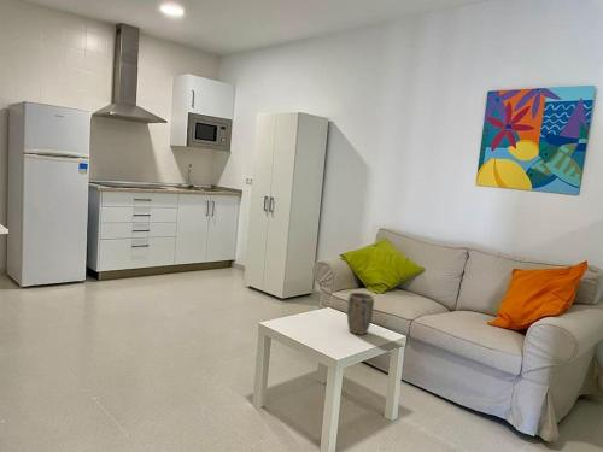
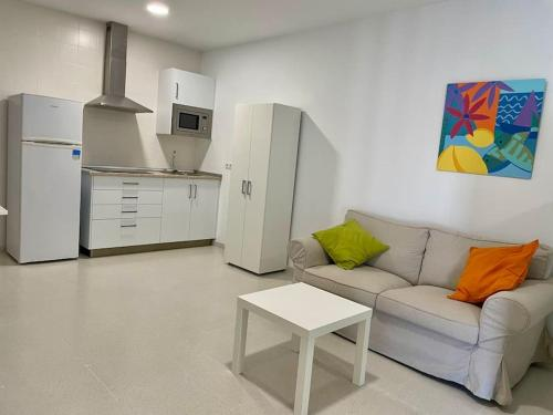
- plant pot (359, 313)
